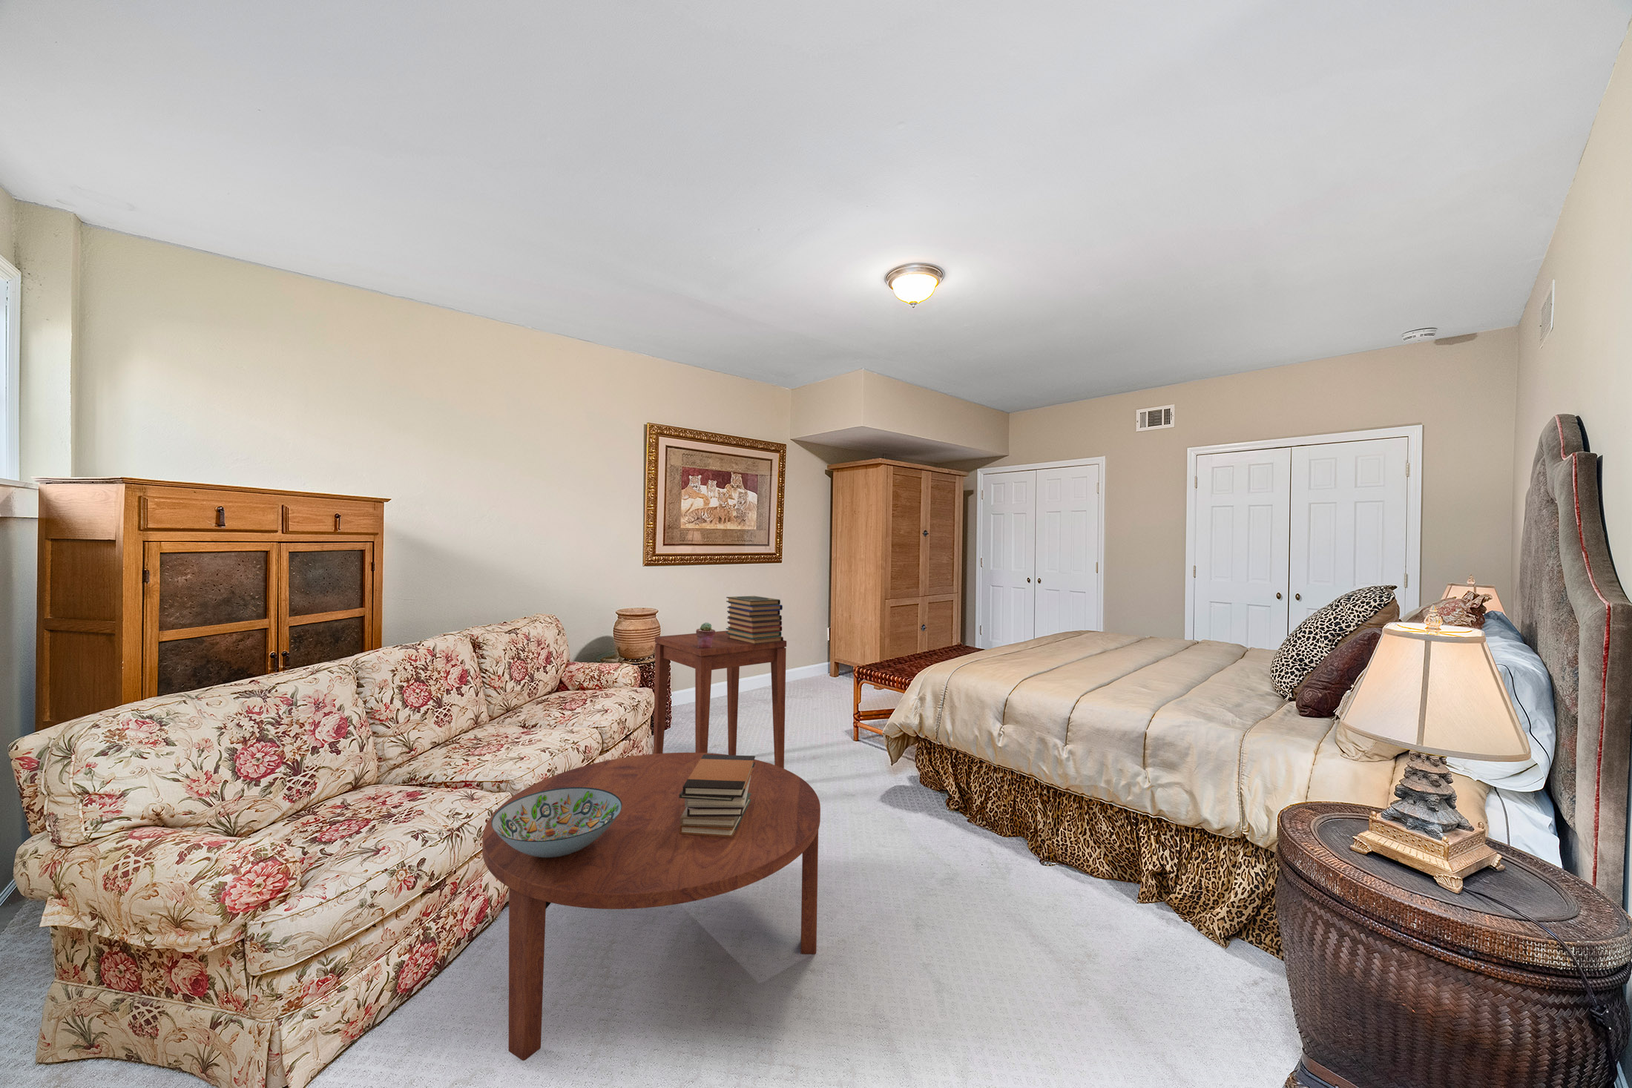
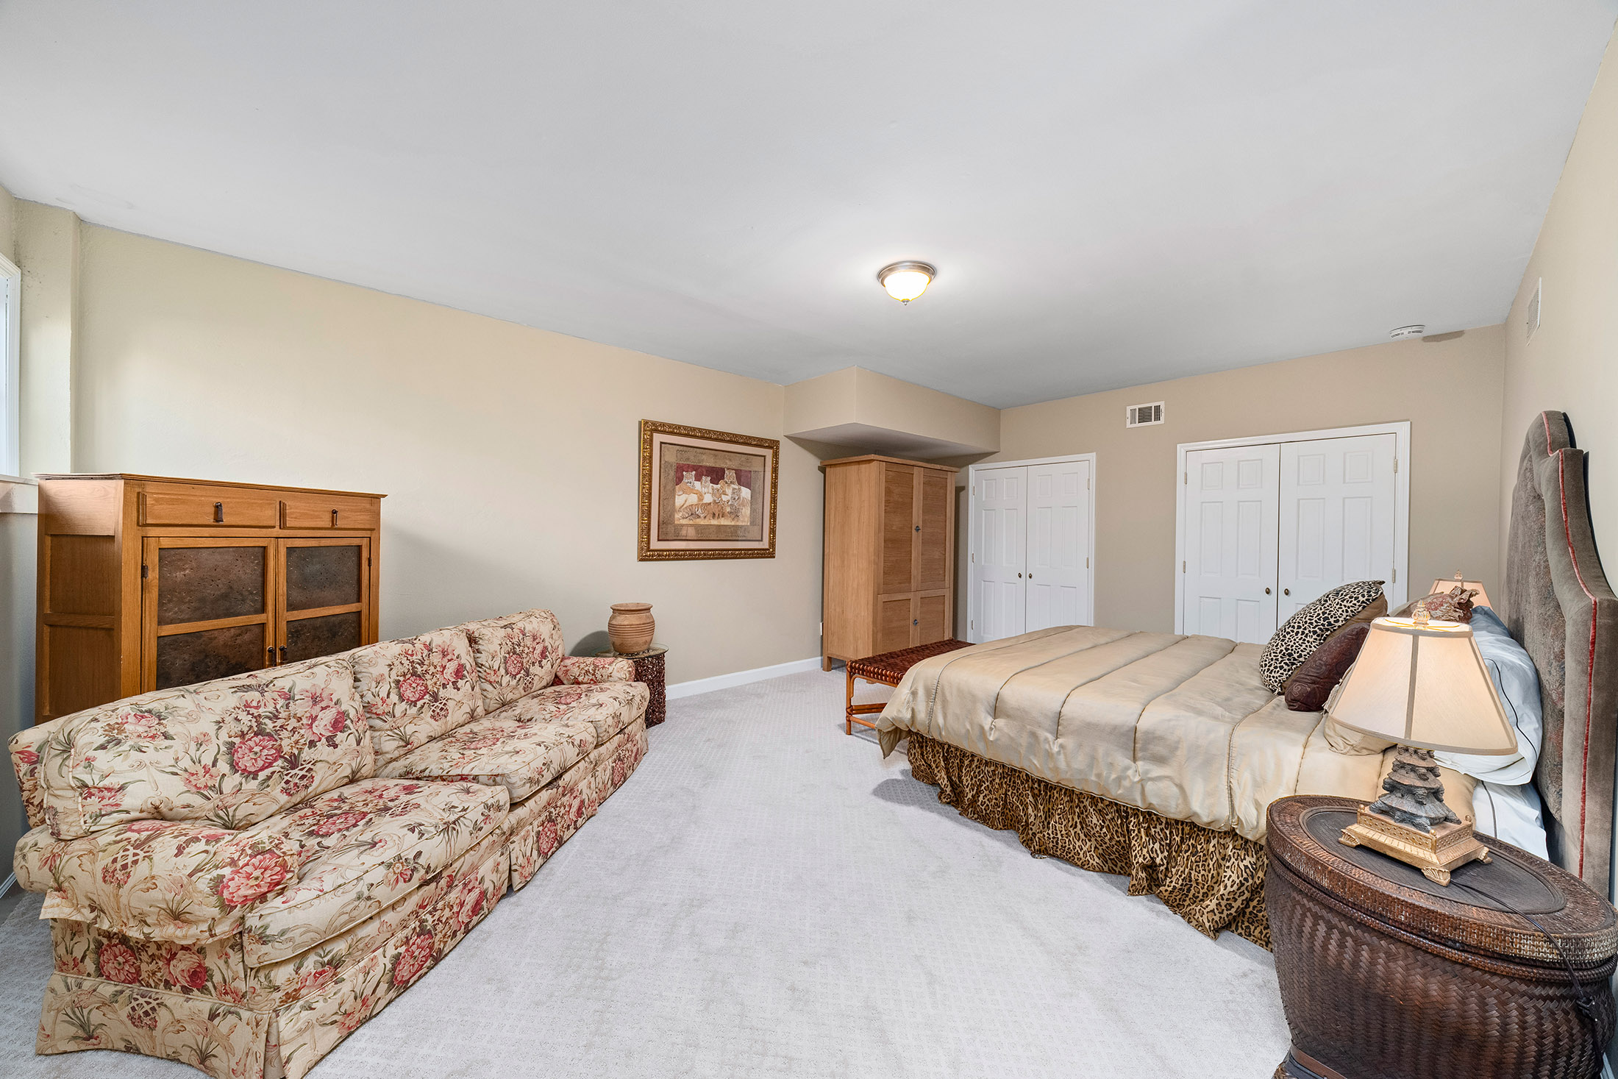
- side table (727, 710)
- book stack (753, 618)
- coffee table (661, 875)
- decorative bowl (559, 828)
- potted succulent (706, 634)
- book stack (720, 792)
